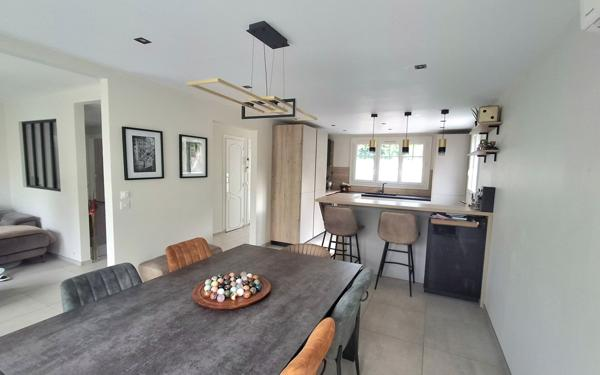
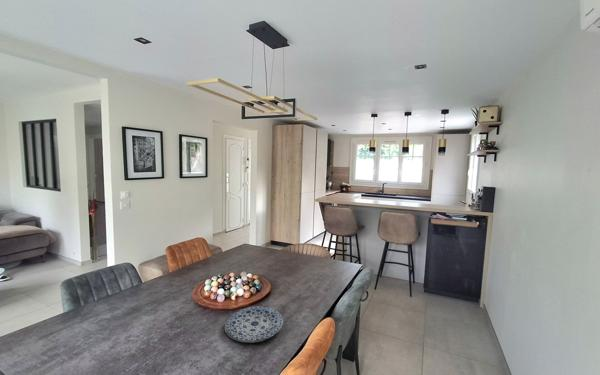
+ plate (254, 323)
